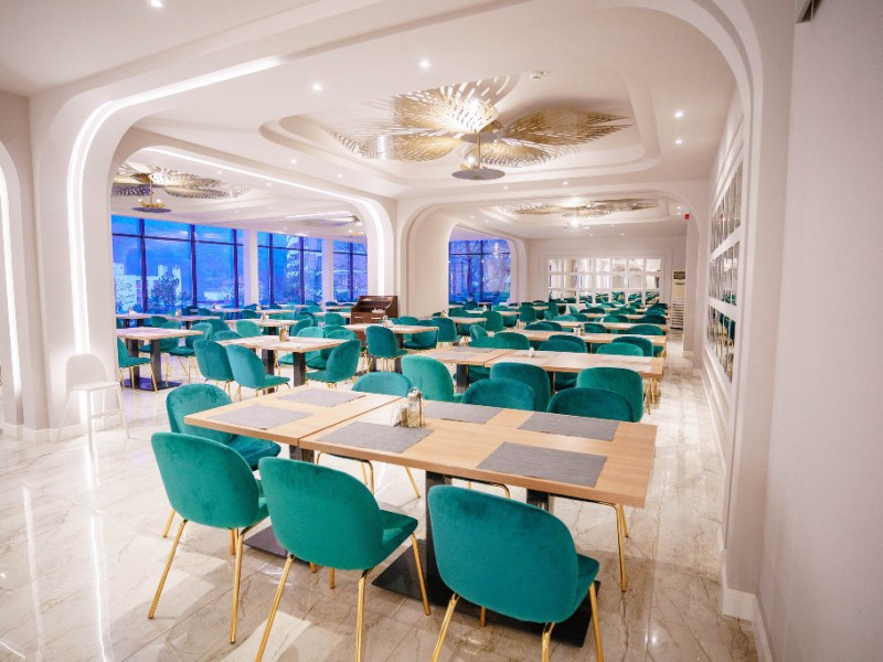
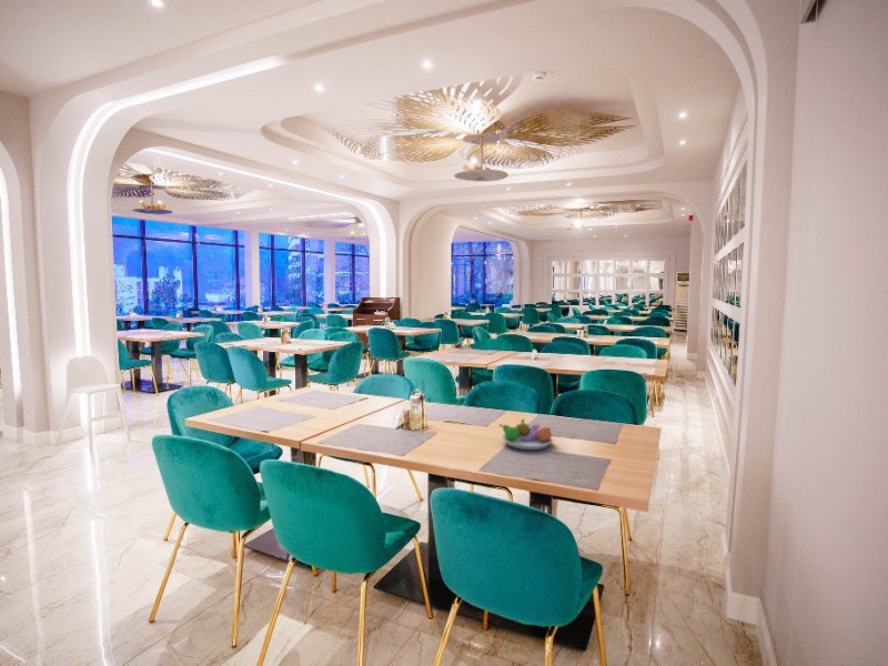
+ fruit bowl (525, 433)
